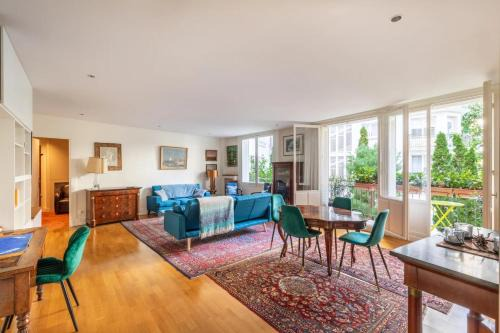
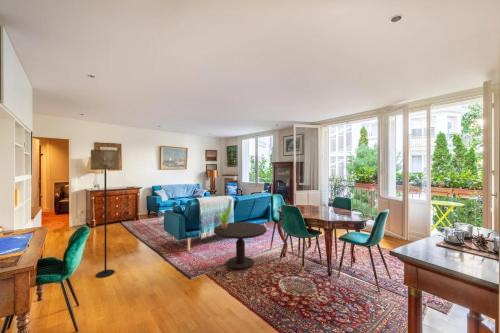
+ potted plant (223, 217)
+ floor lamp (105, 212)
+ side table (240, 246)
